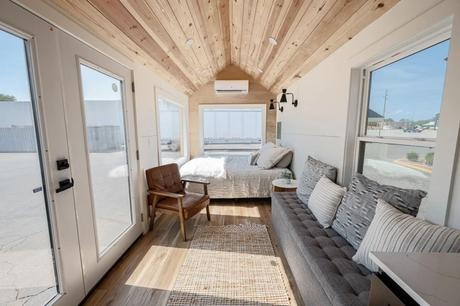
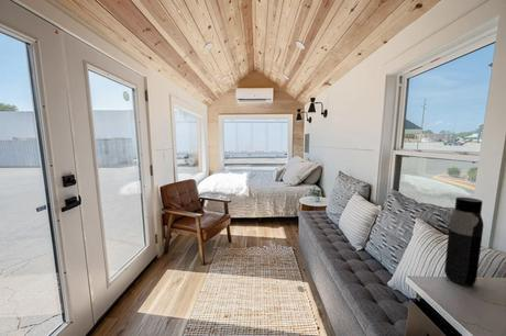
+ water bottle (463, 240)
